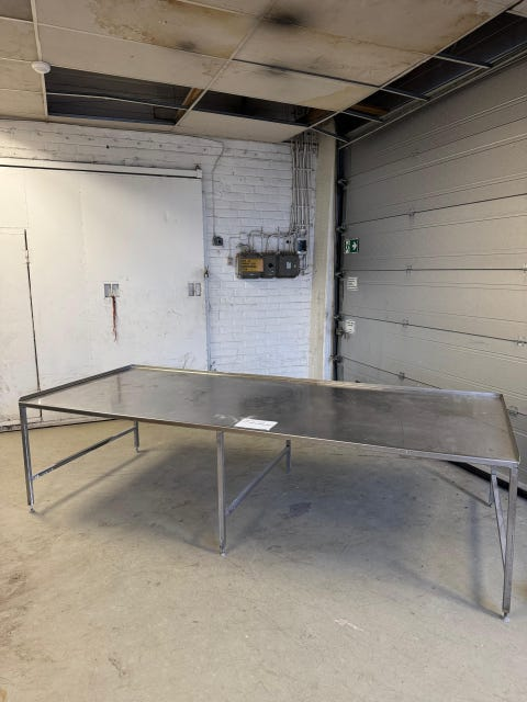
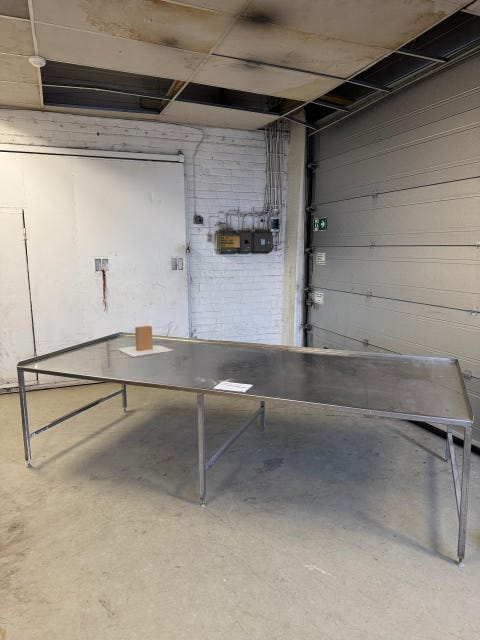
+ cardboard box (144, 338)
